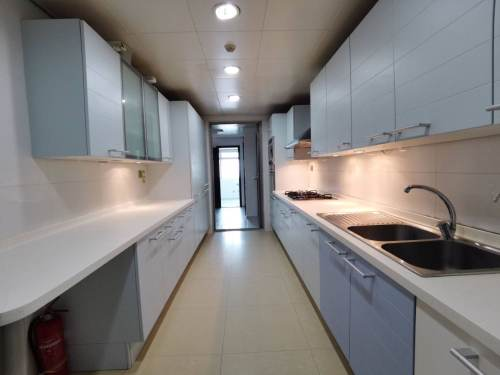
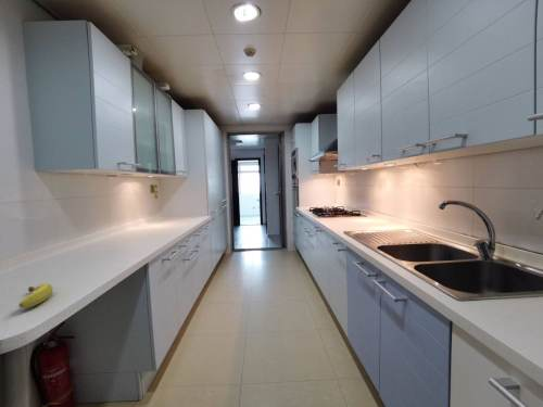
+ fruit (33, 294)
